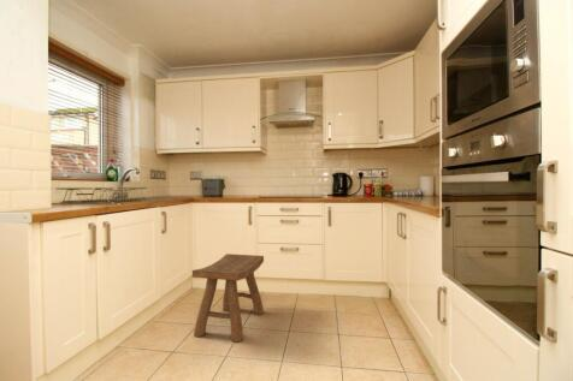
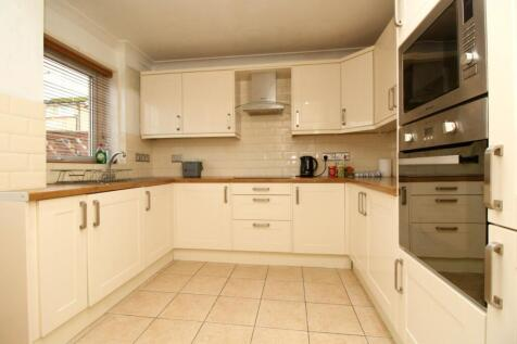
- stool (231, 292)
